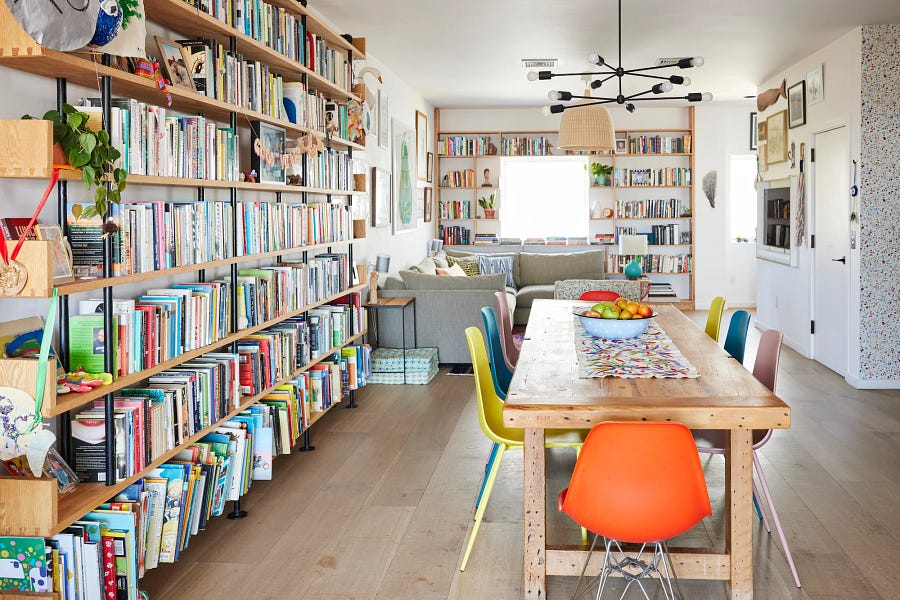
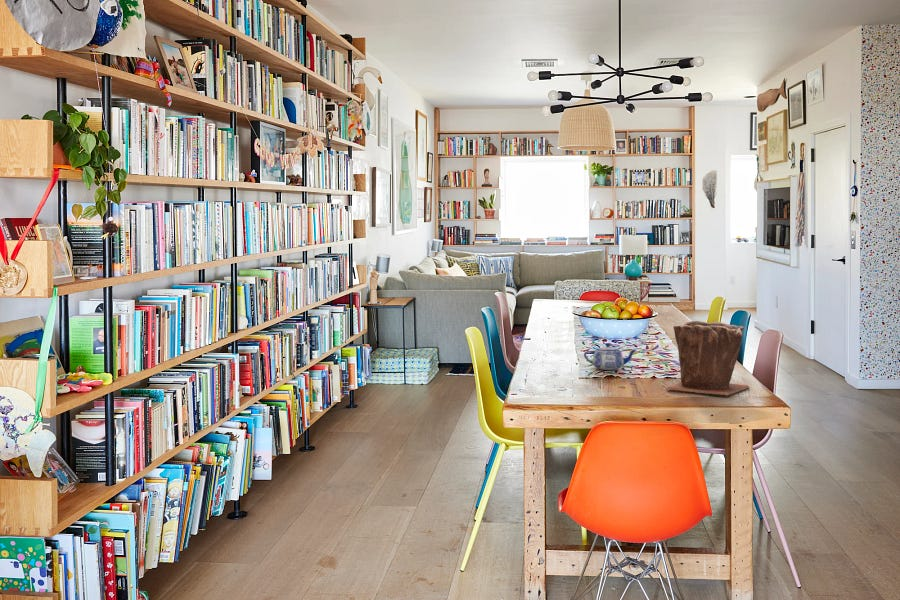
+ plant pot (708, 355)
+ teapot (610, 355)
